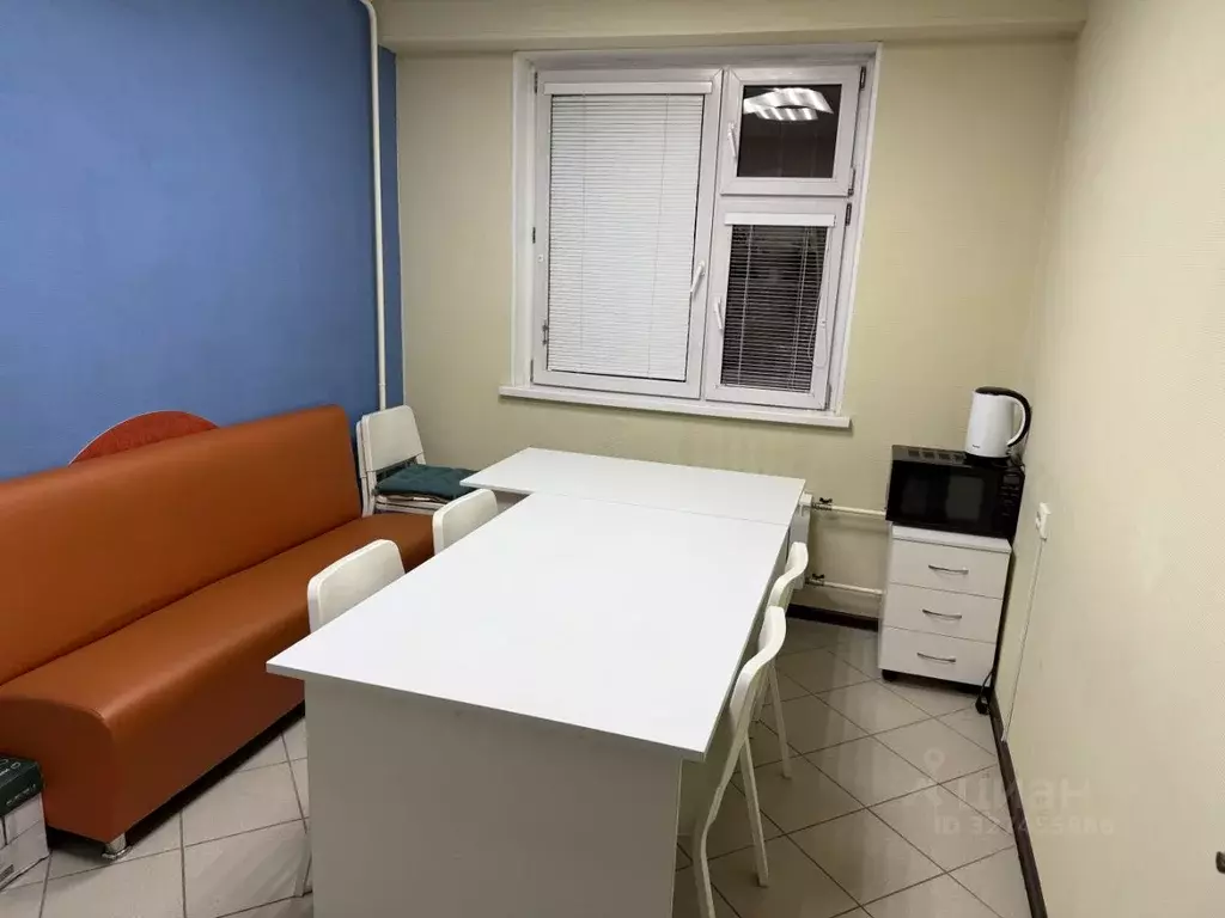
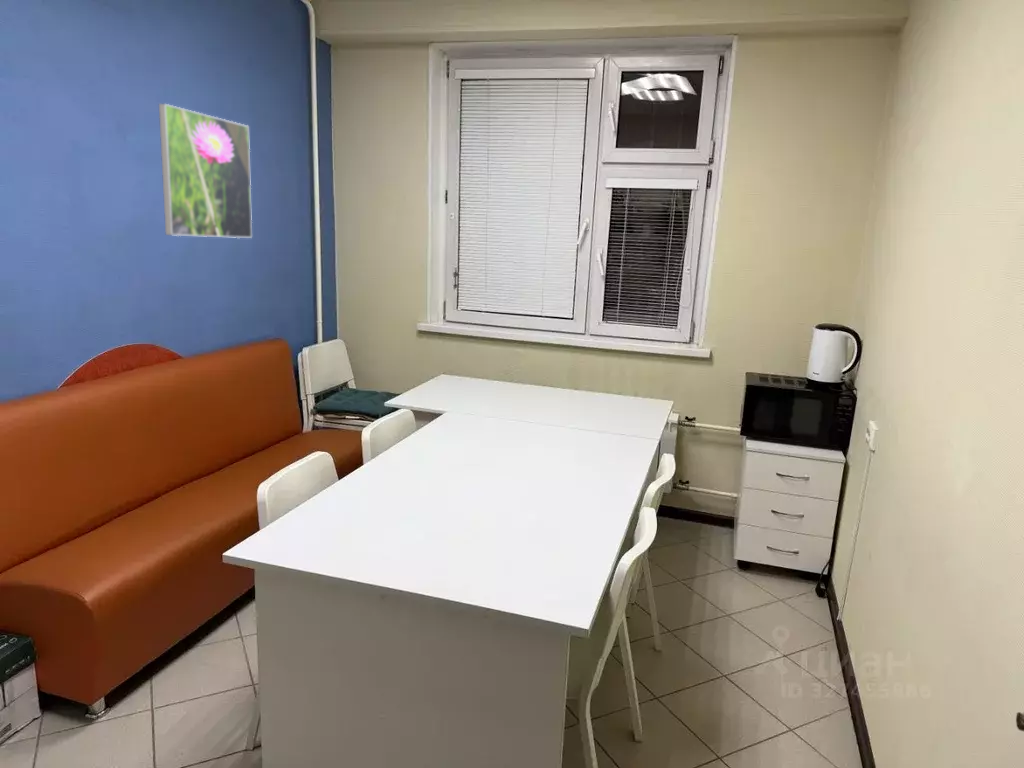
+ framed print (209, 177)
